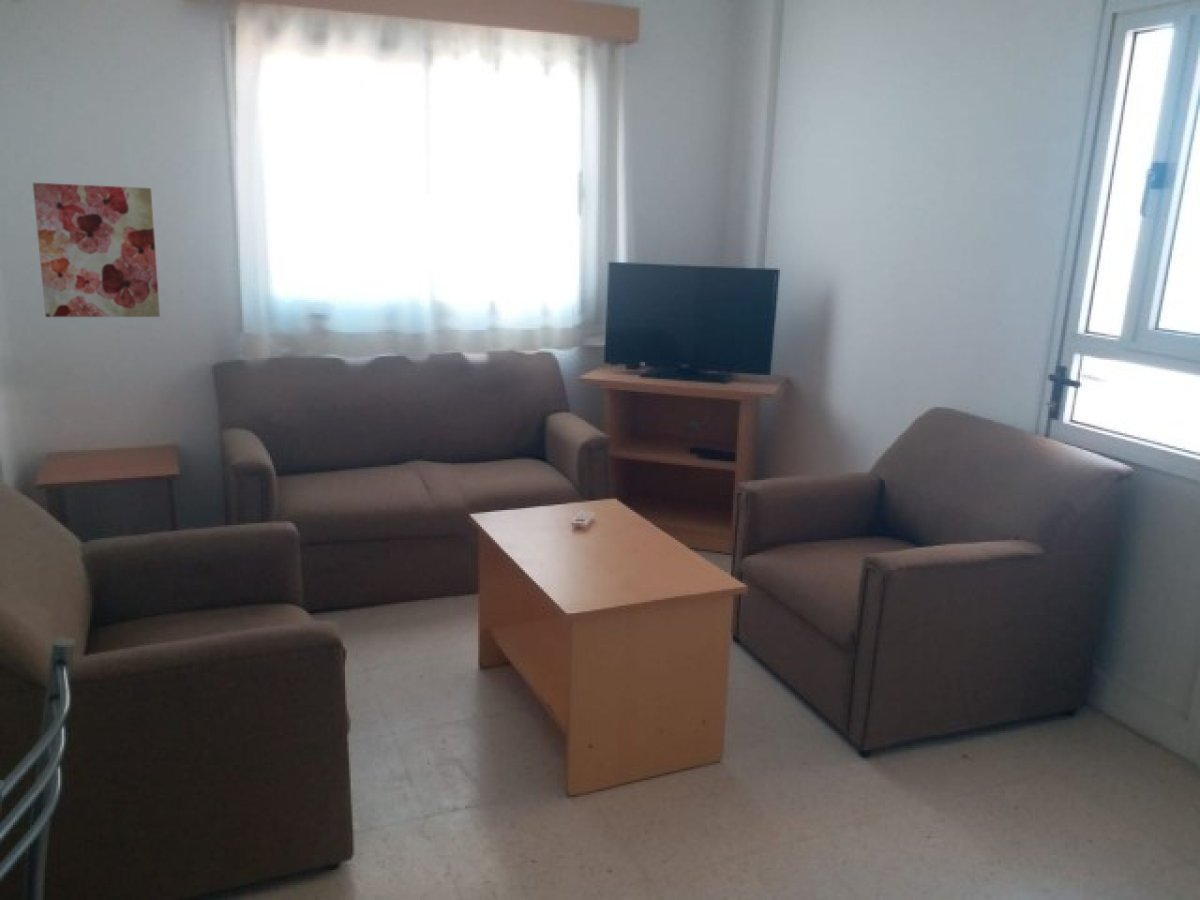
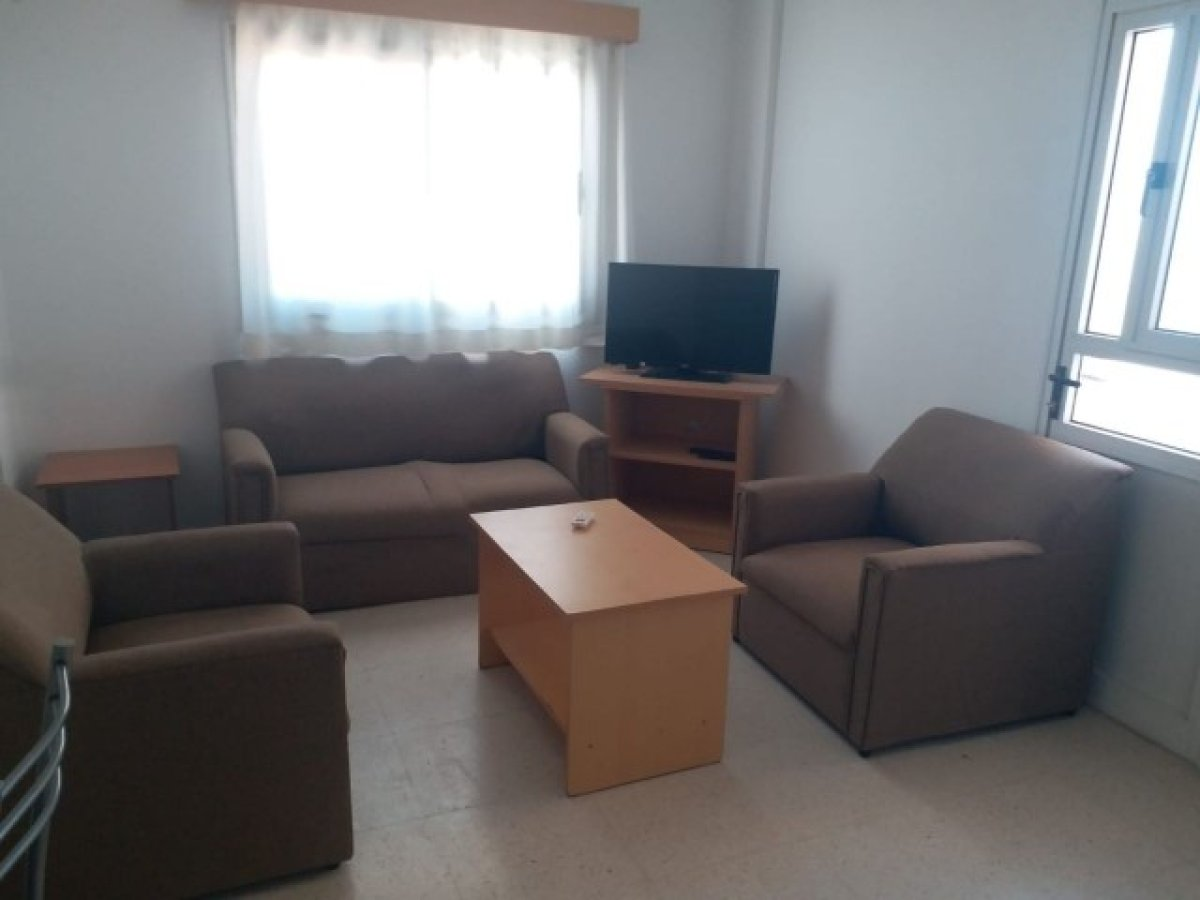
- wall art (98, 252)
